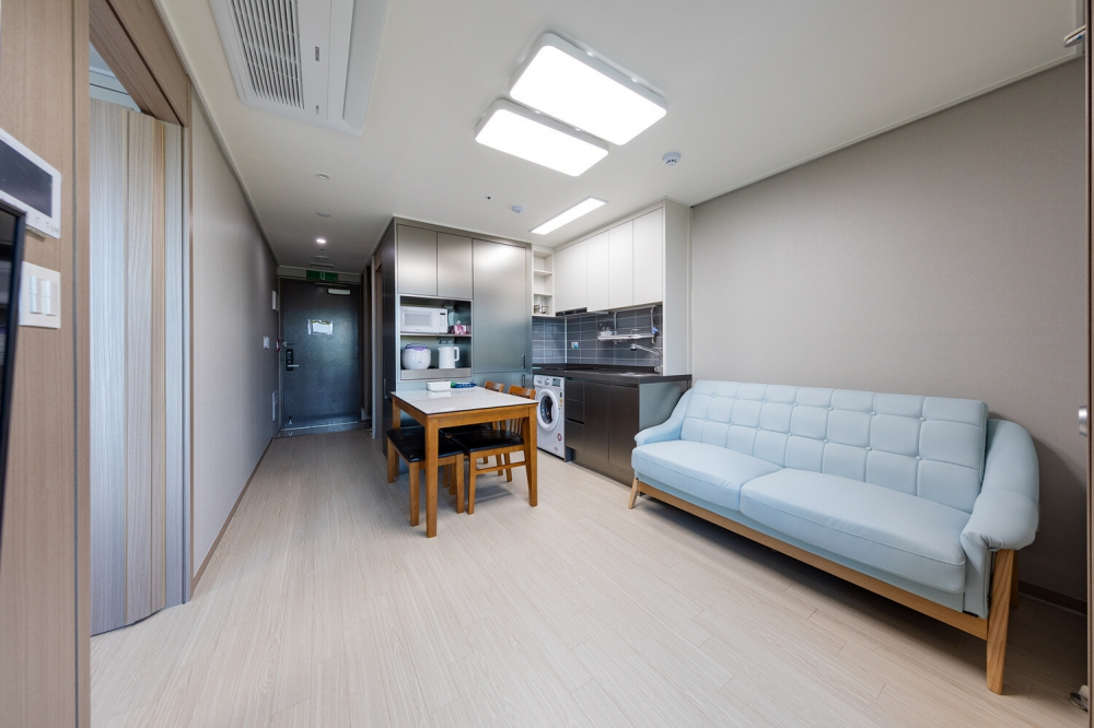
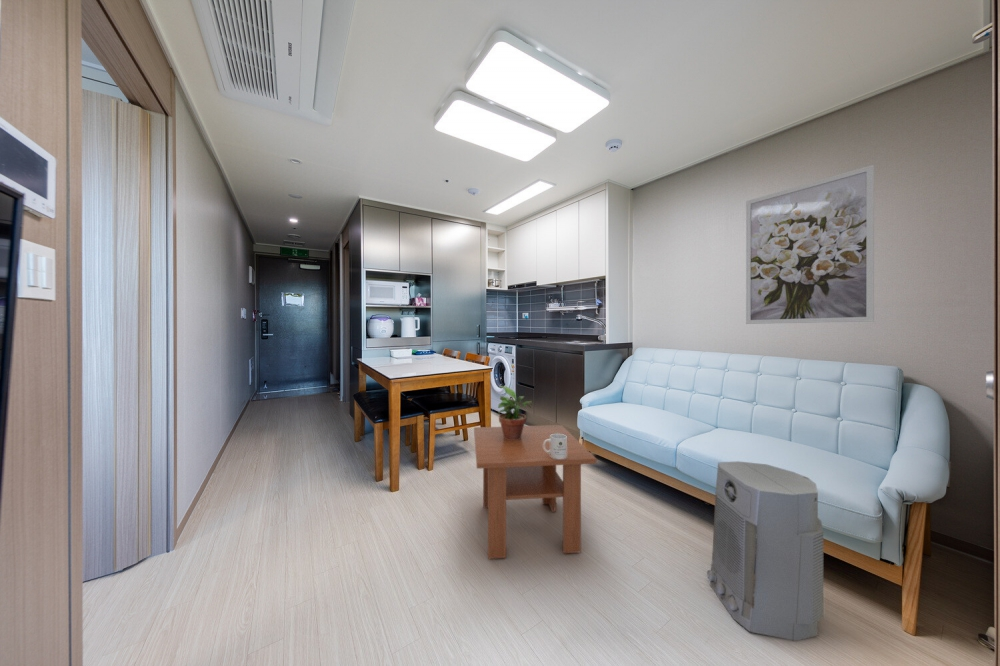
+ potted plant (516, 412)
+ wall art (802, 254)
+ mug (555, 445)
+ air purifier (765, 540)
+ coffee table (526, 484)
